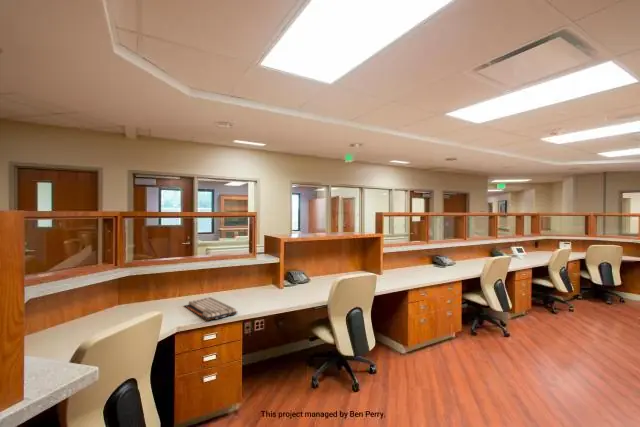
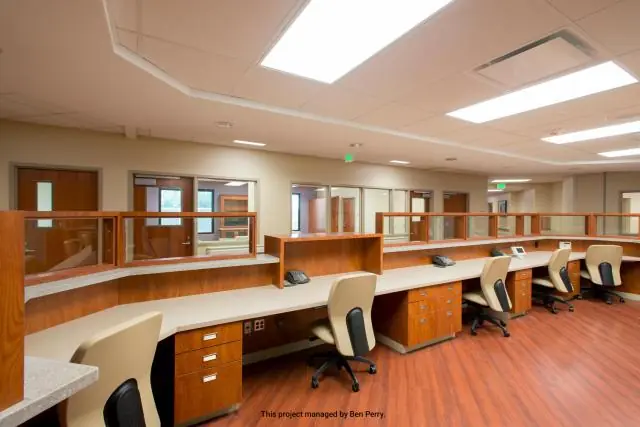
- keyboard (210, 307)
